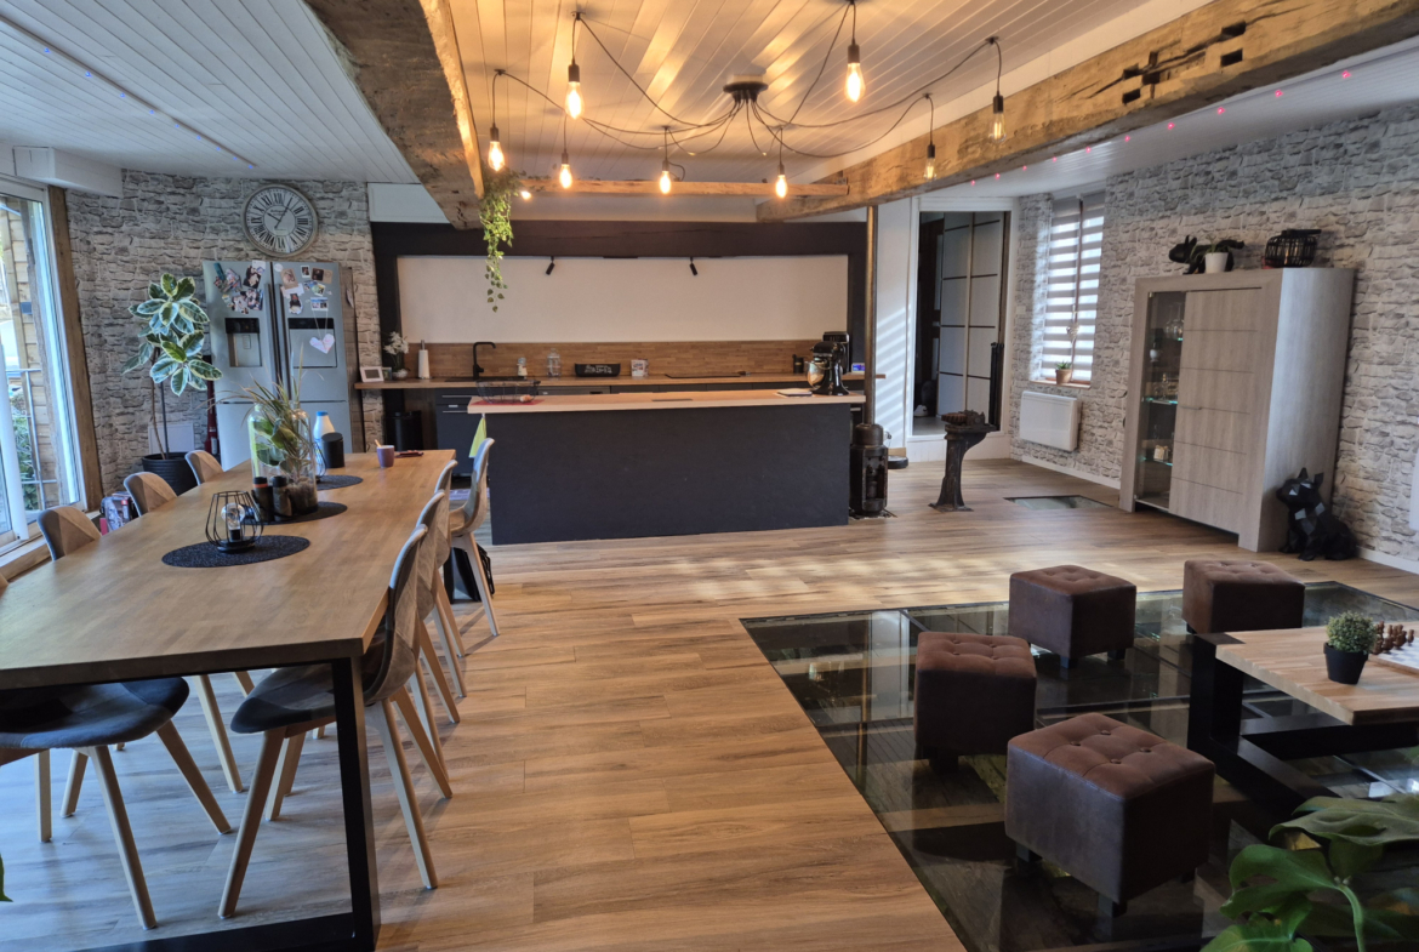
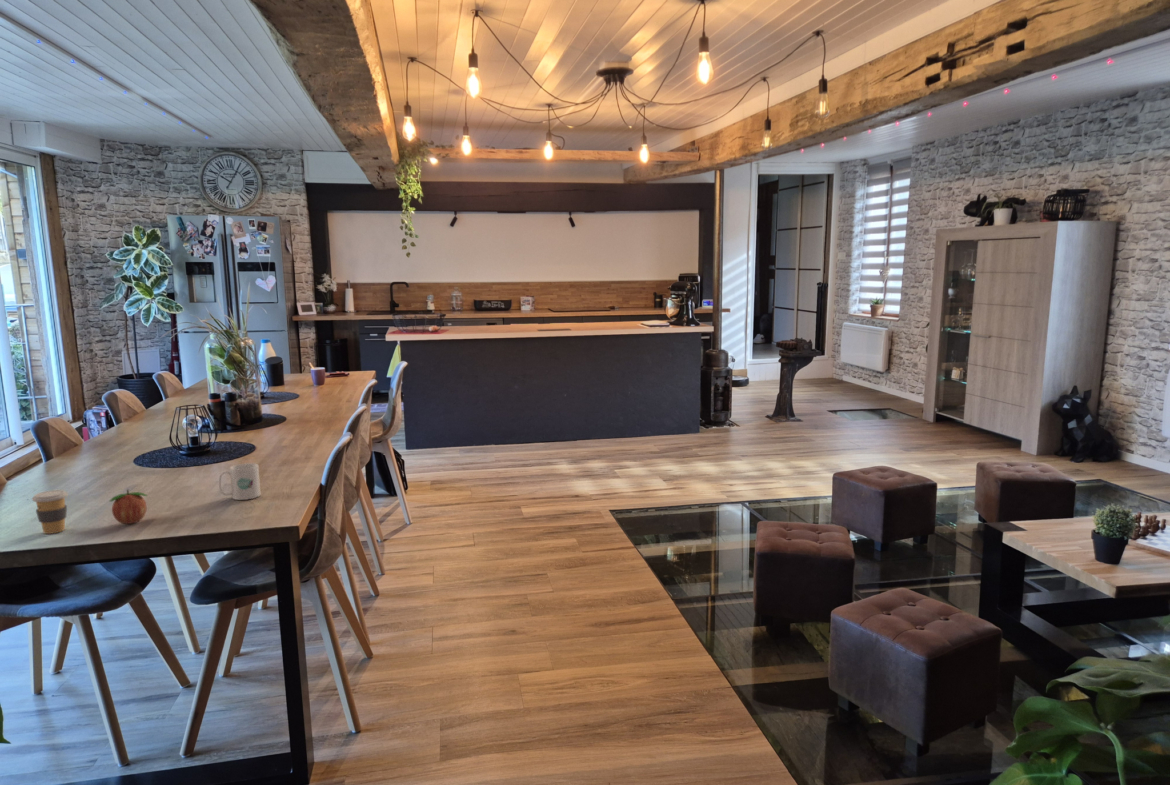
+ fruit (129, 506)
+ coffee cup (52, 512)
+ mug (239, 481)
